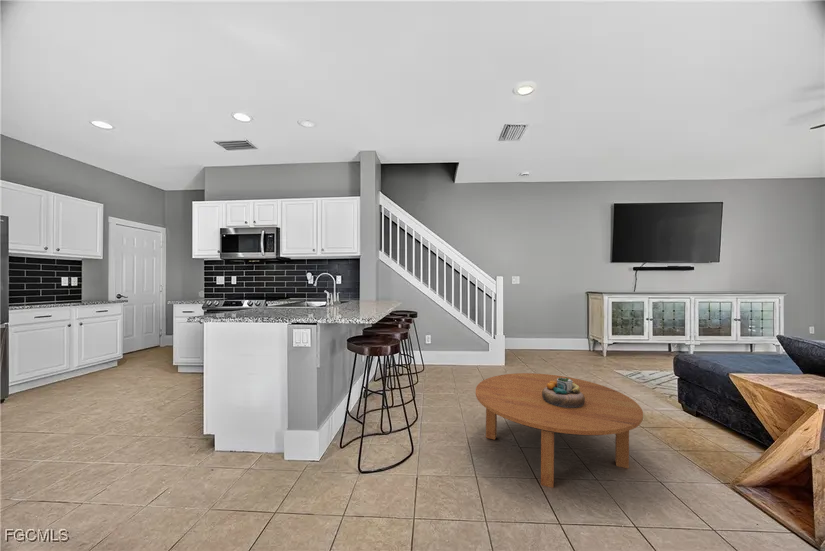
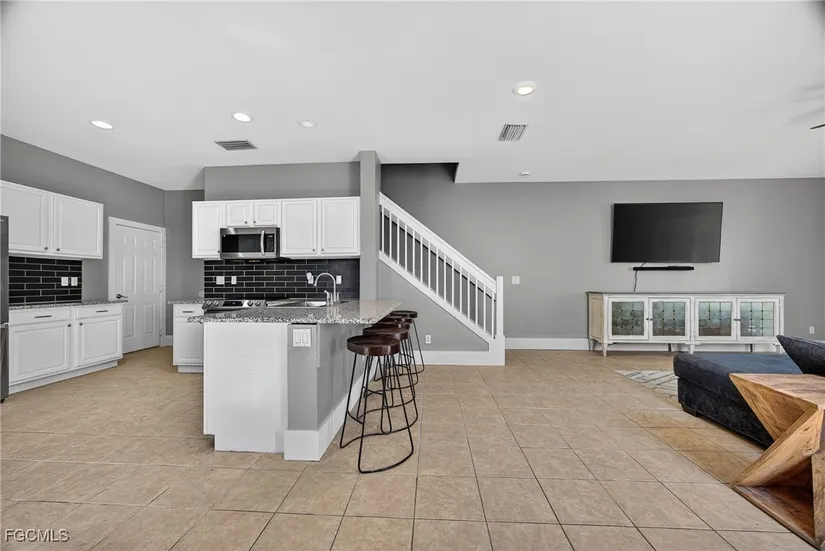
- decorative bowl (563, 388)
- coffee table (551, 422)
